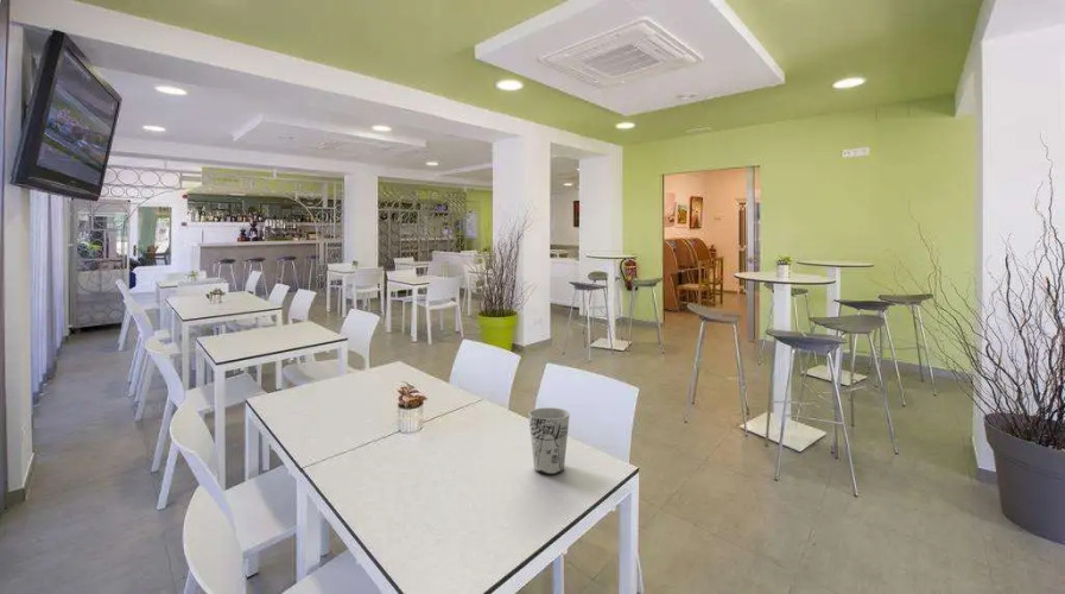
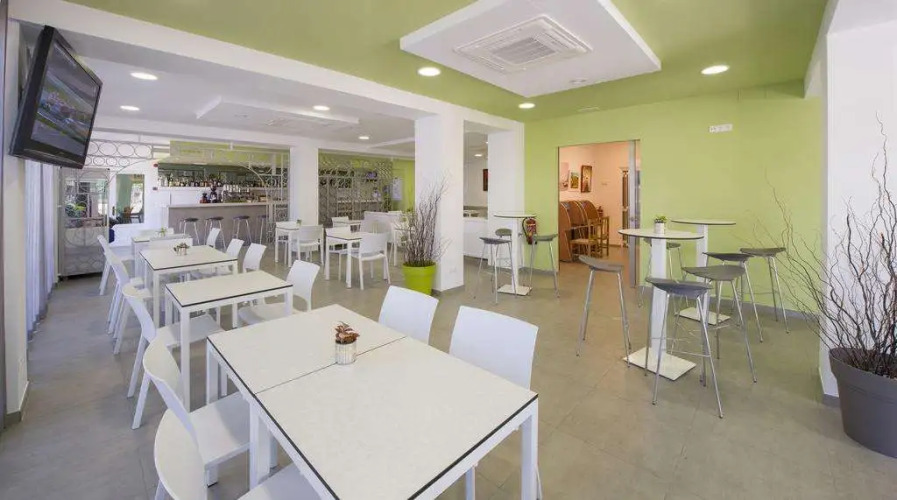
- cup (549, 441)
